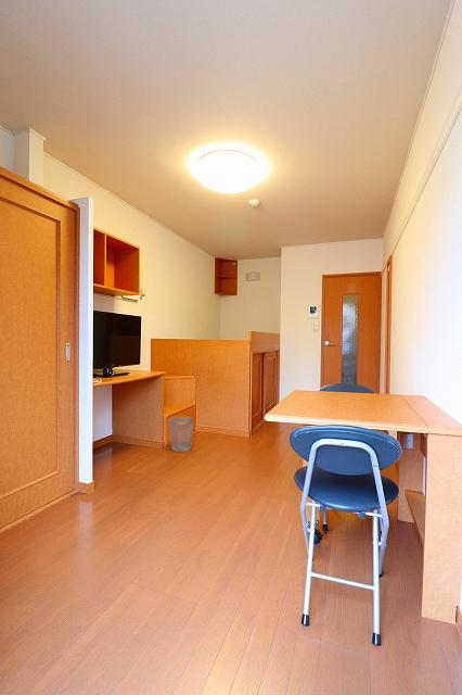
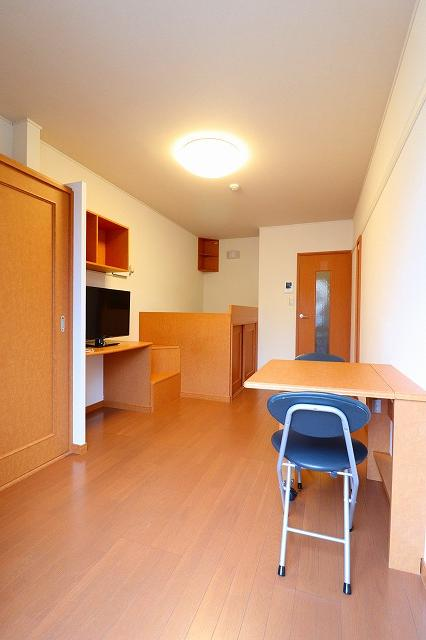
- wastebasket (181, 433)
